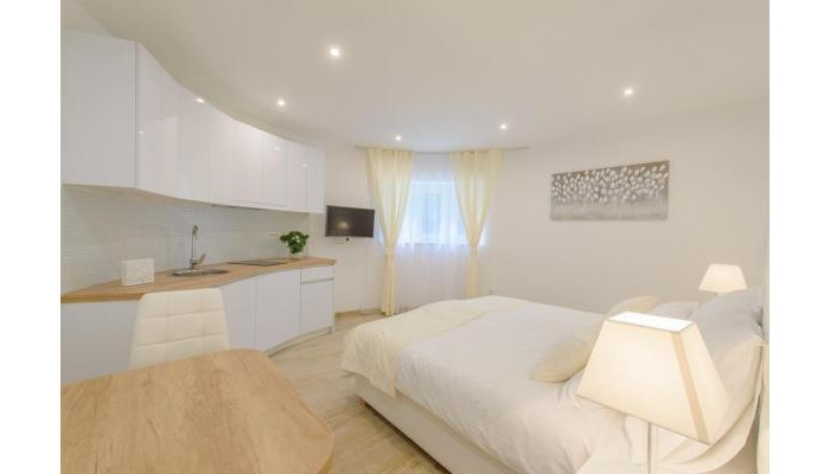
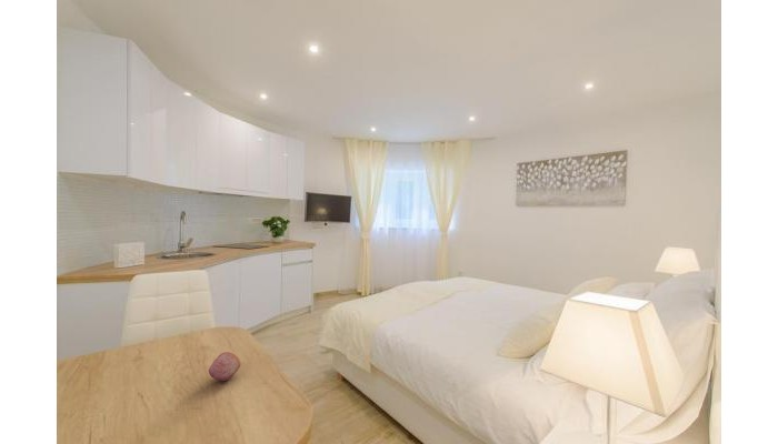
+ fruit (225, 366)
